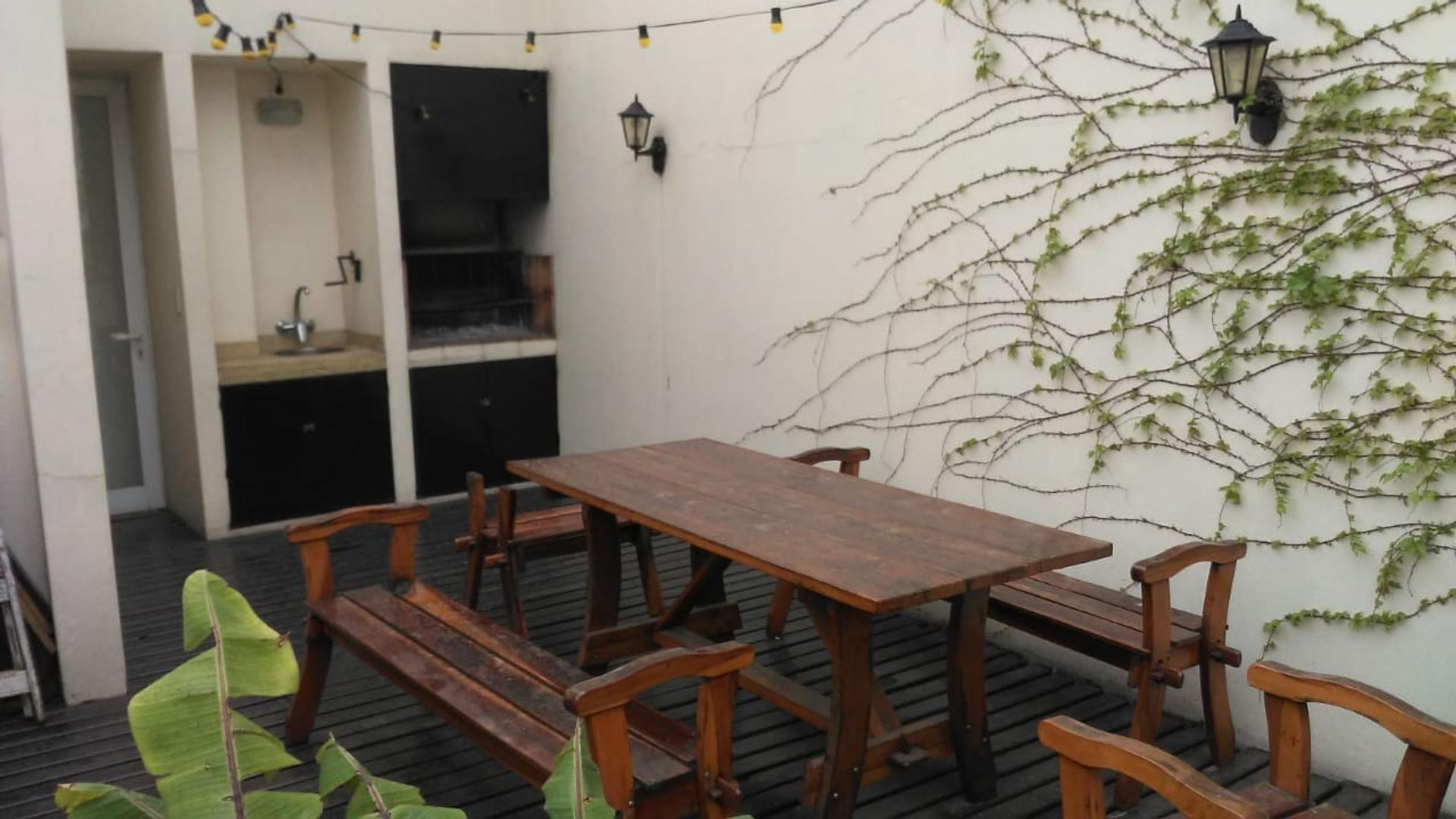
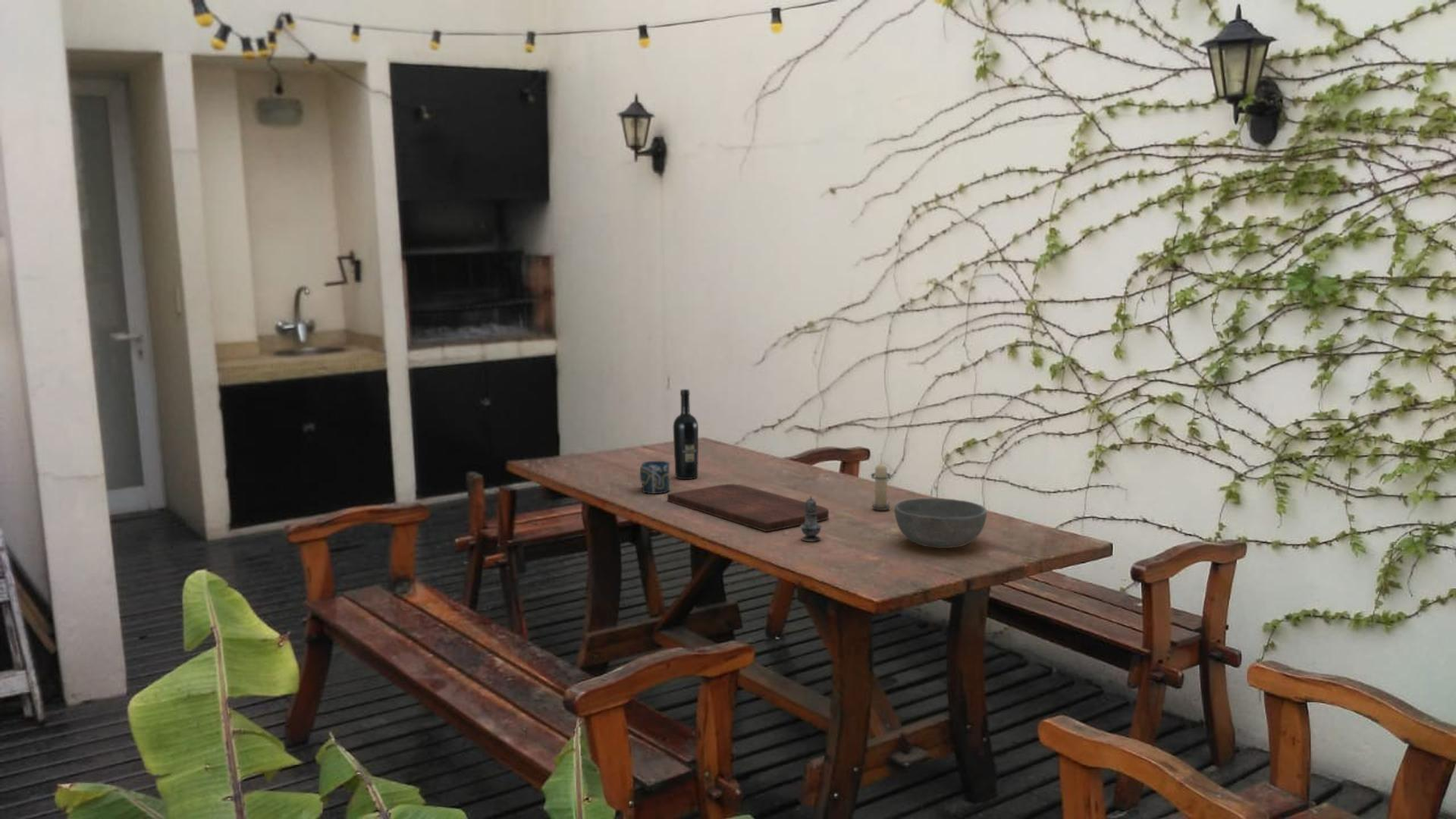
+ cutting board (748, 505)
+ candle (880, 484)
+ salt shaker (811, 517)
+ bowl (940, 525)
+ cup (653, 476)
+ wine bottle (686, 433)
